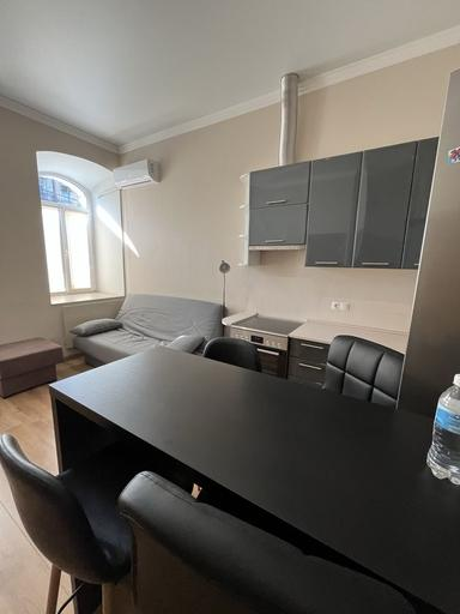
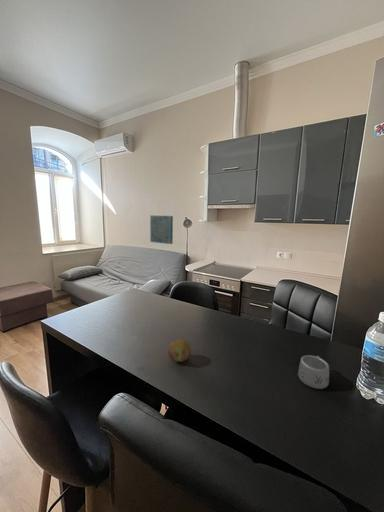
+ mug (314, 369)
+ wall art (161, 229)
+ fruit (179, 350)
